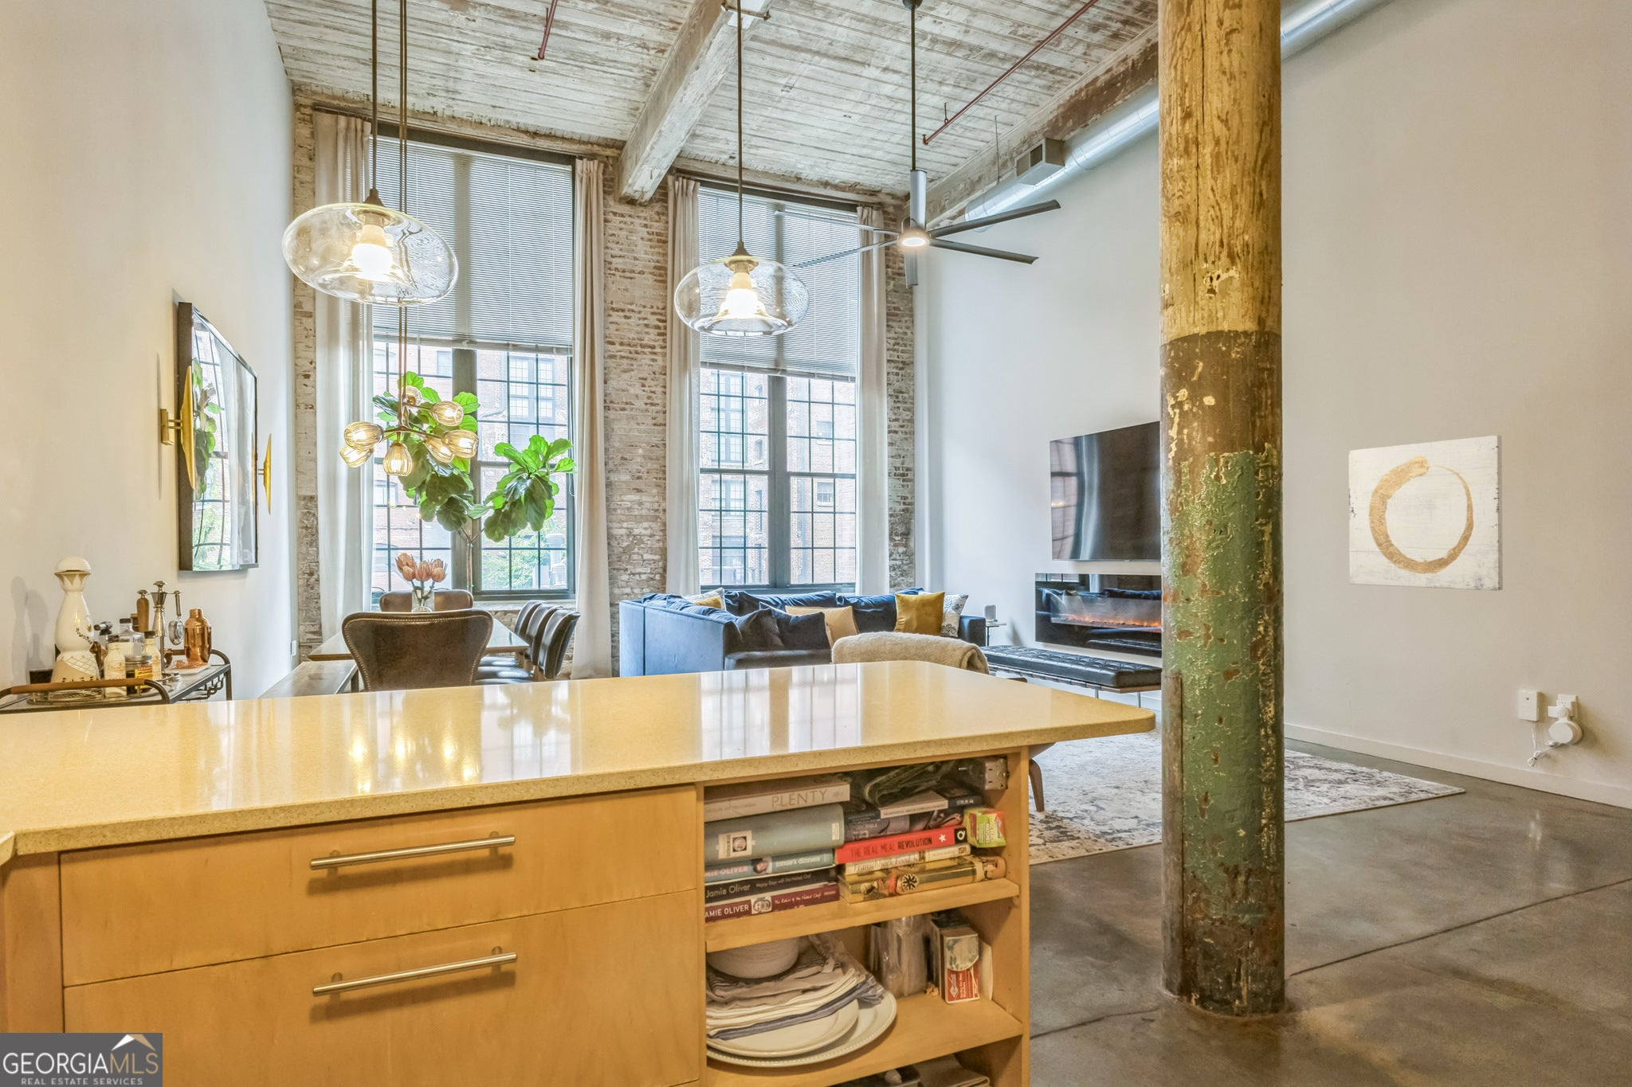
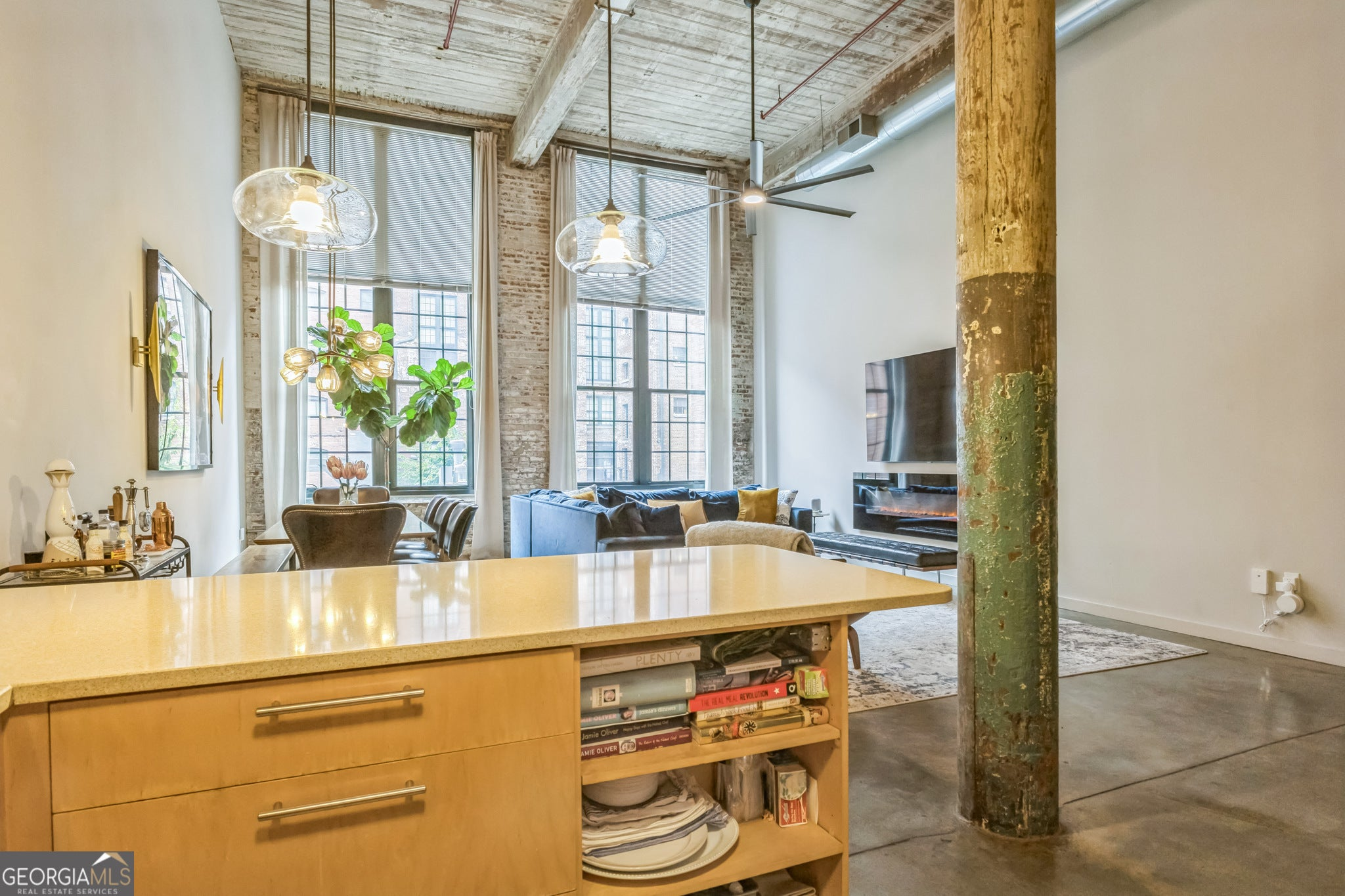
- wall art (1420, 516)
